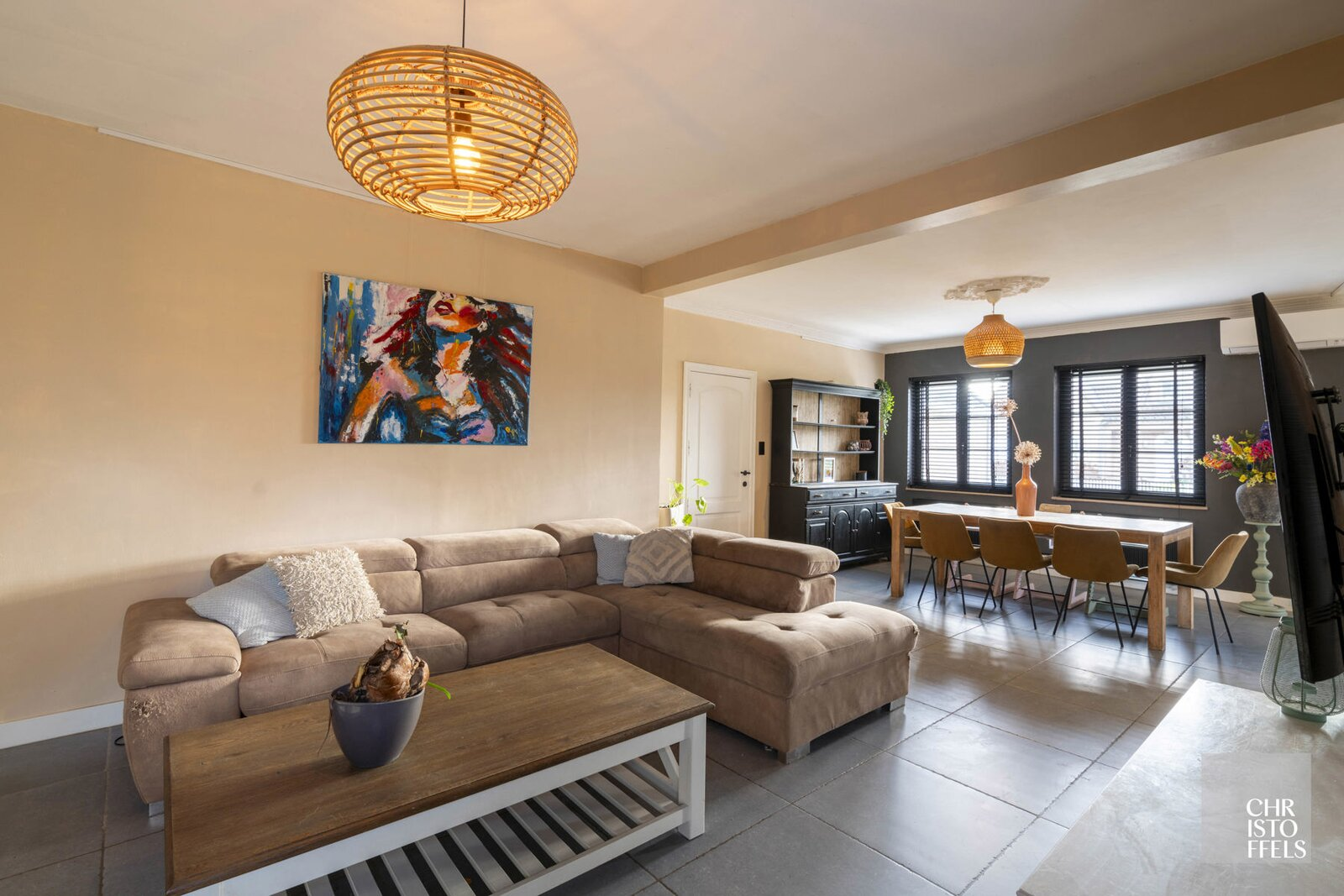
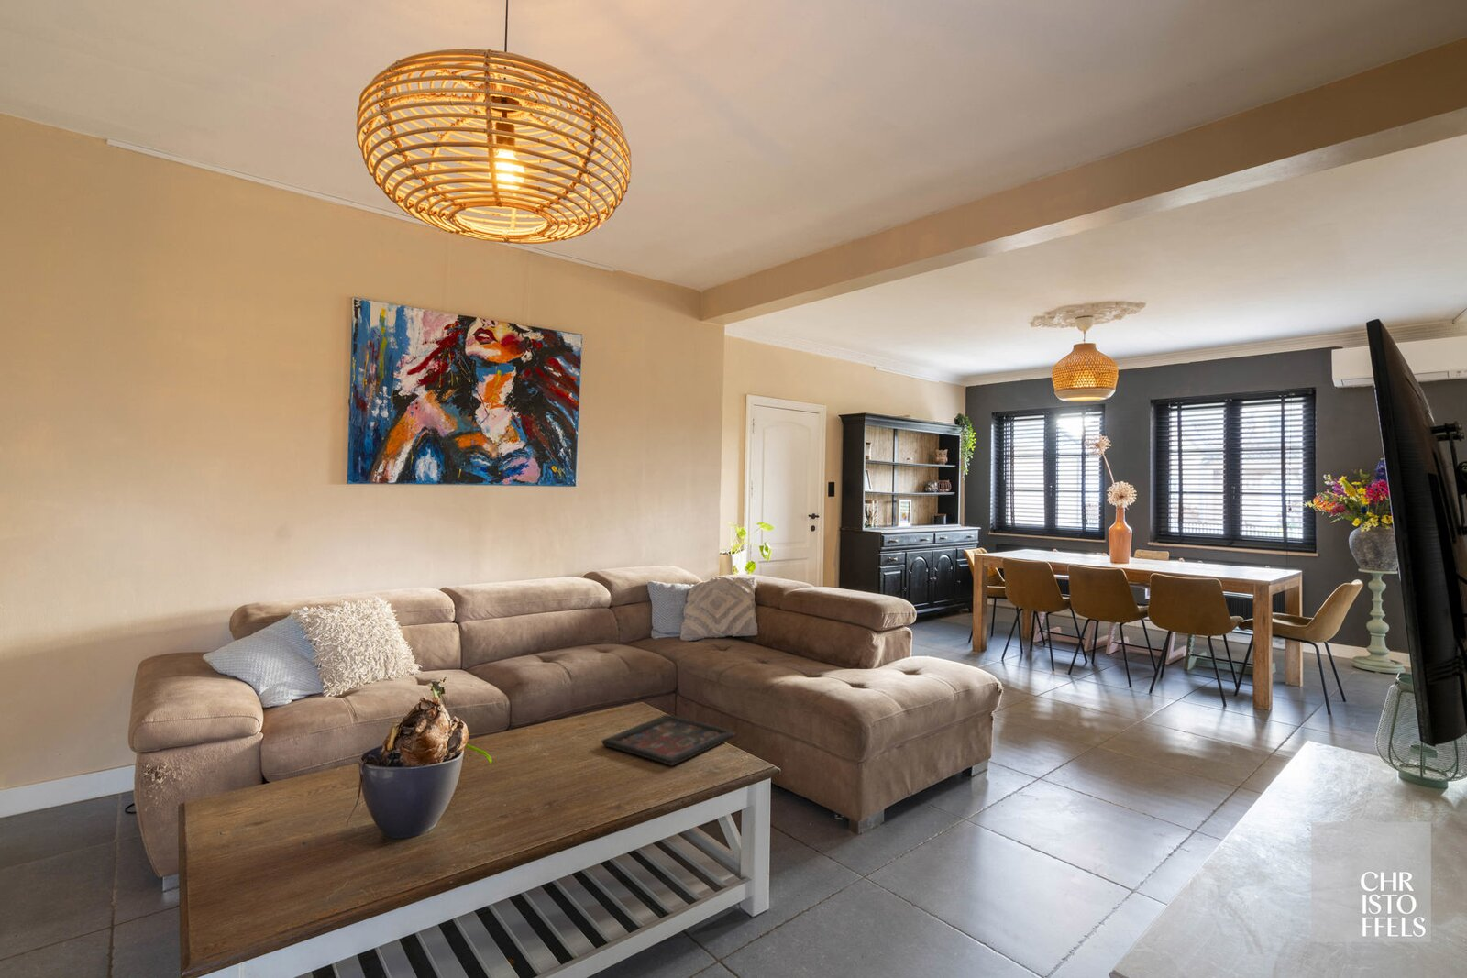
+ decorative tray (670, 737)
